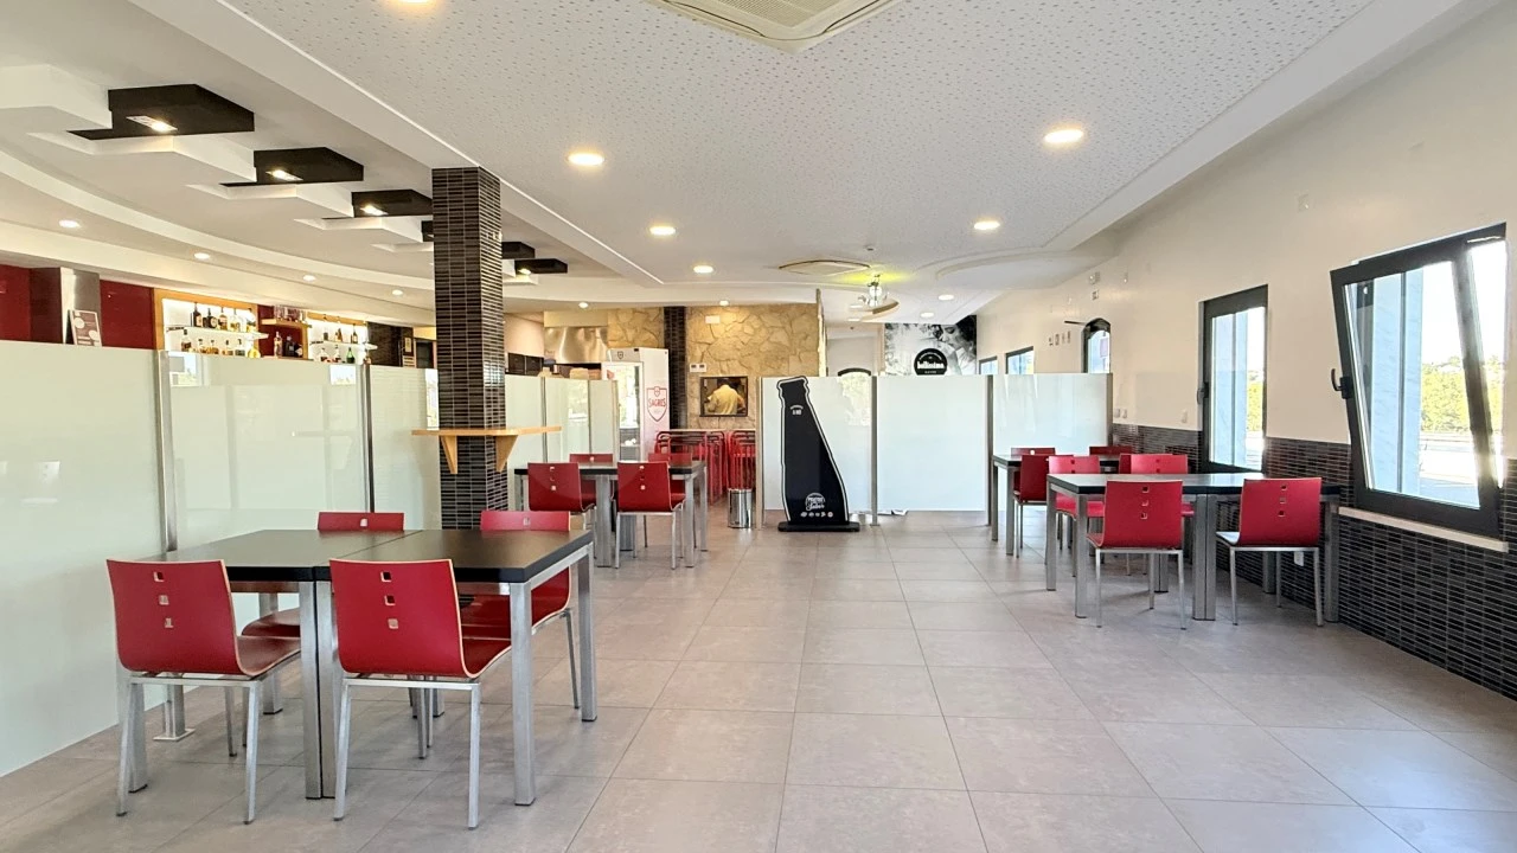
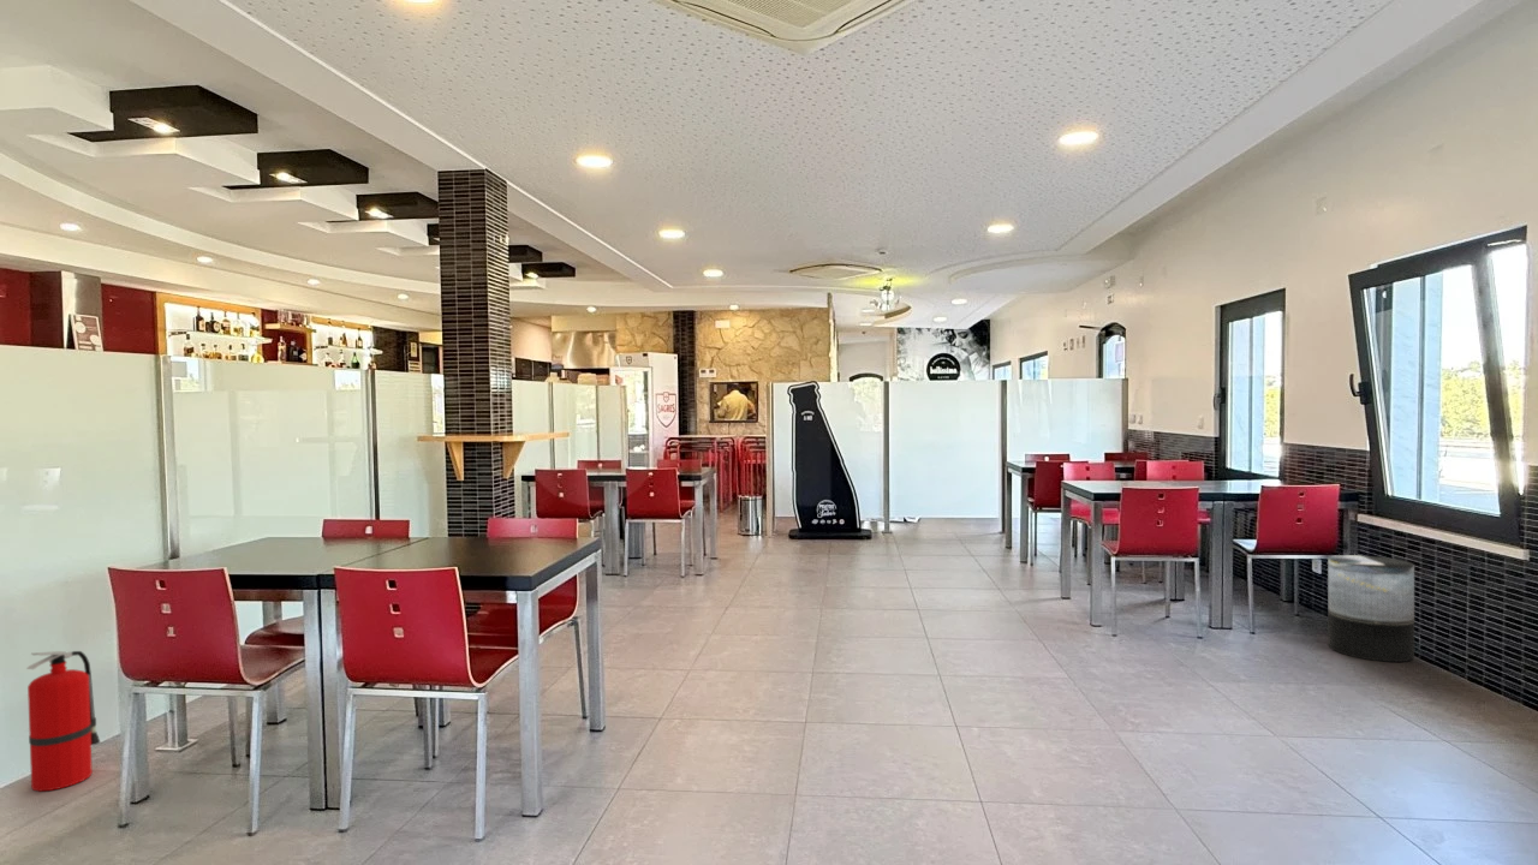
+ trash can (1370, 606)
+ fire extinguisher (64, 711)
